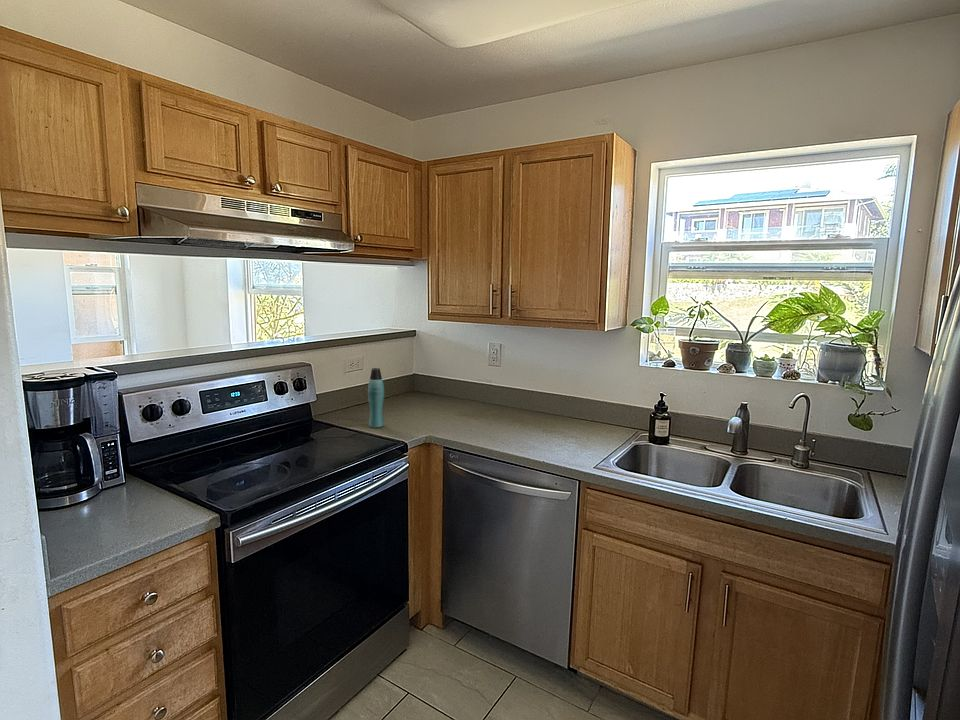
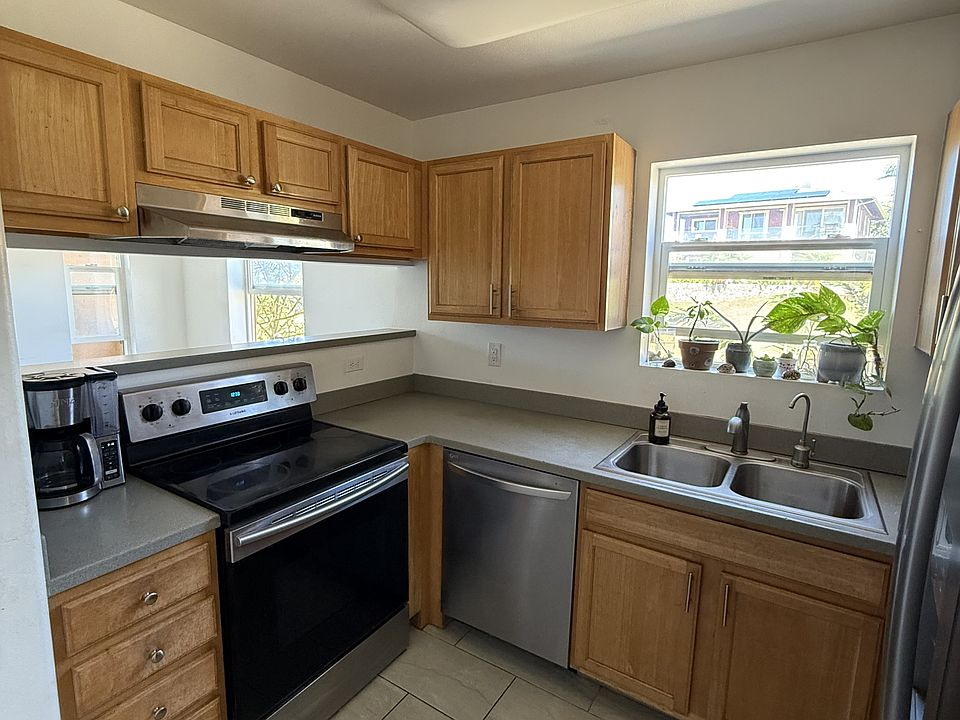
- bottle (376, 397)
